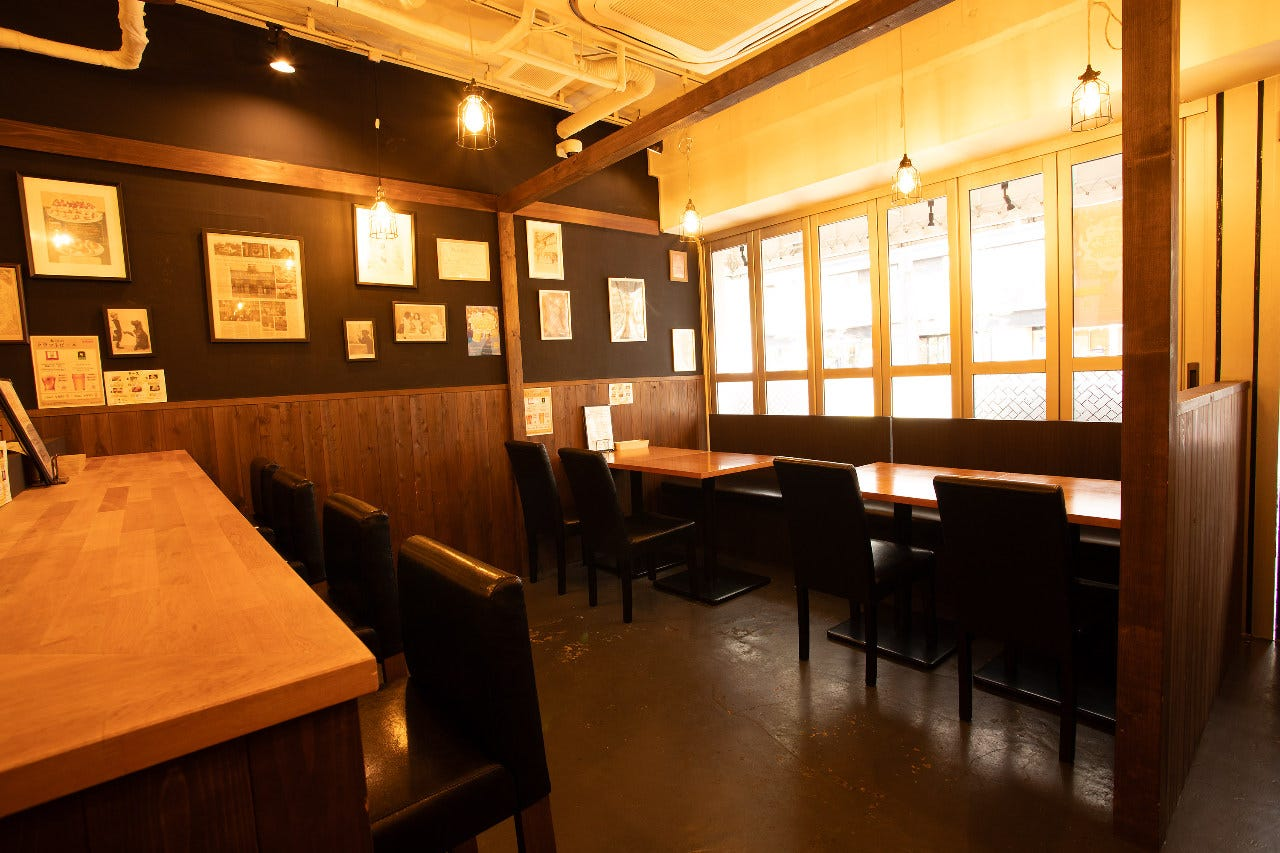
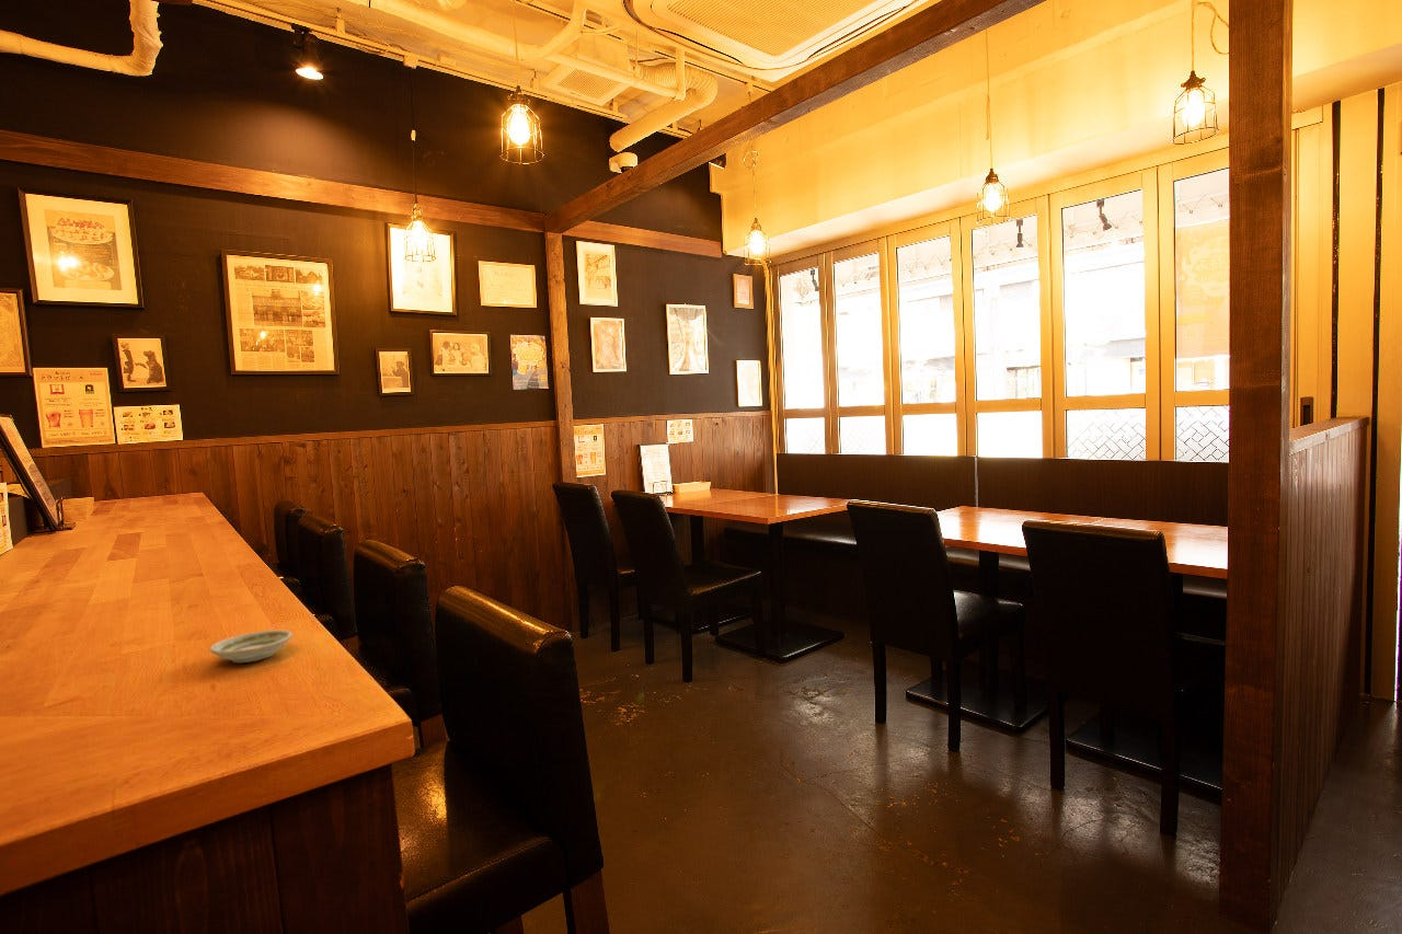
+ saucer (252, 647)
